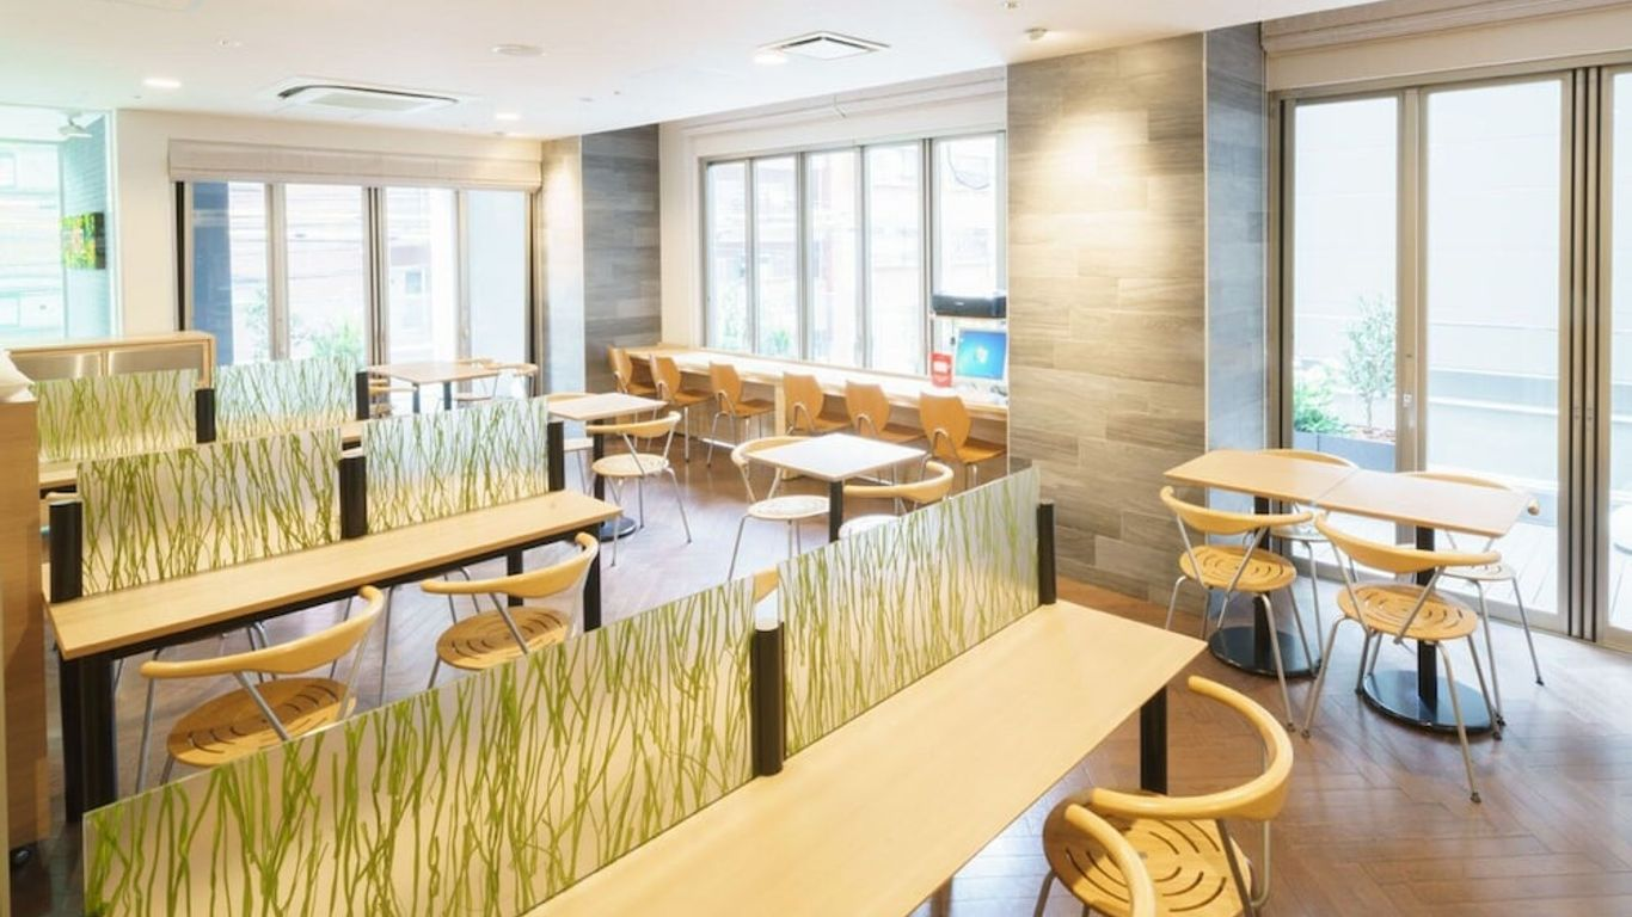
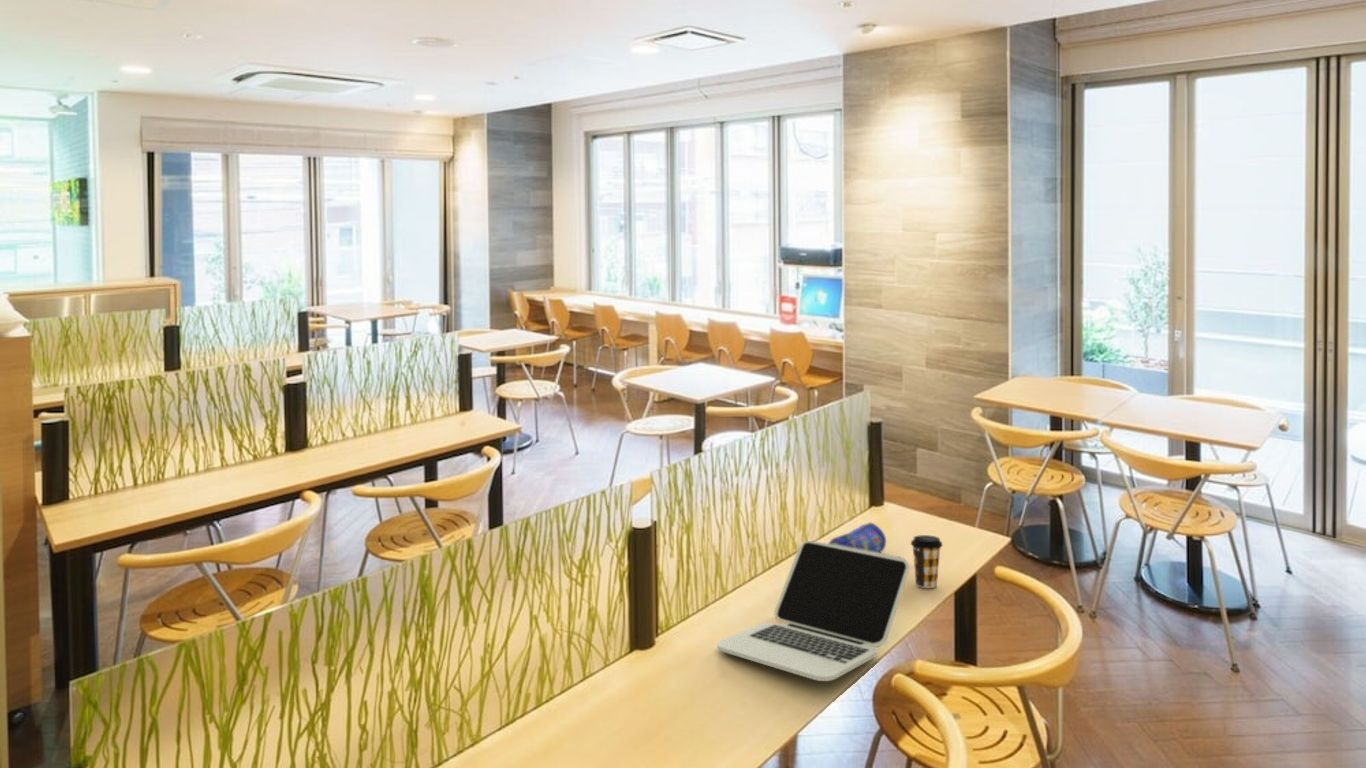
+ coffee cup (926, 561)
+ laptop (813, 603)
+ pencil case (857, 544)
